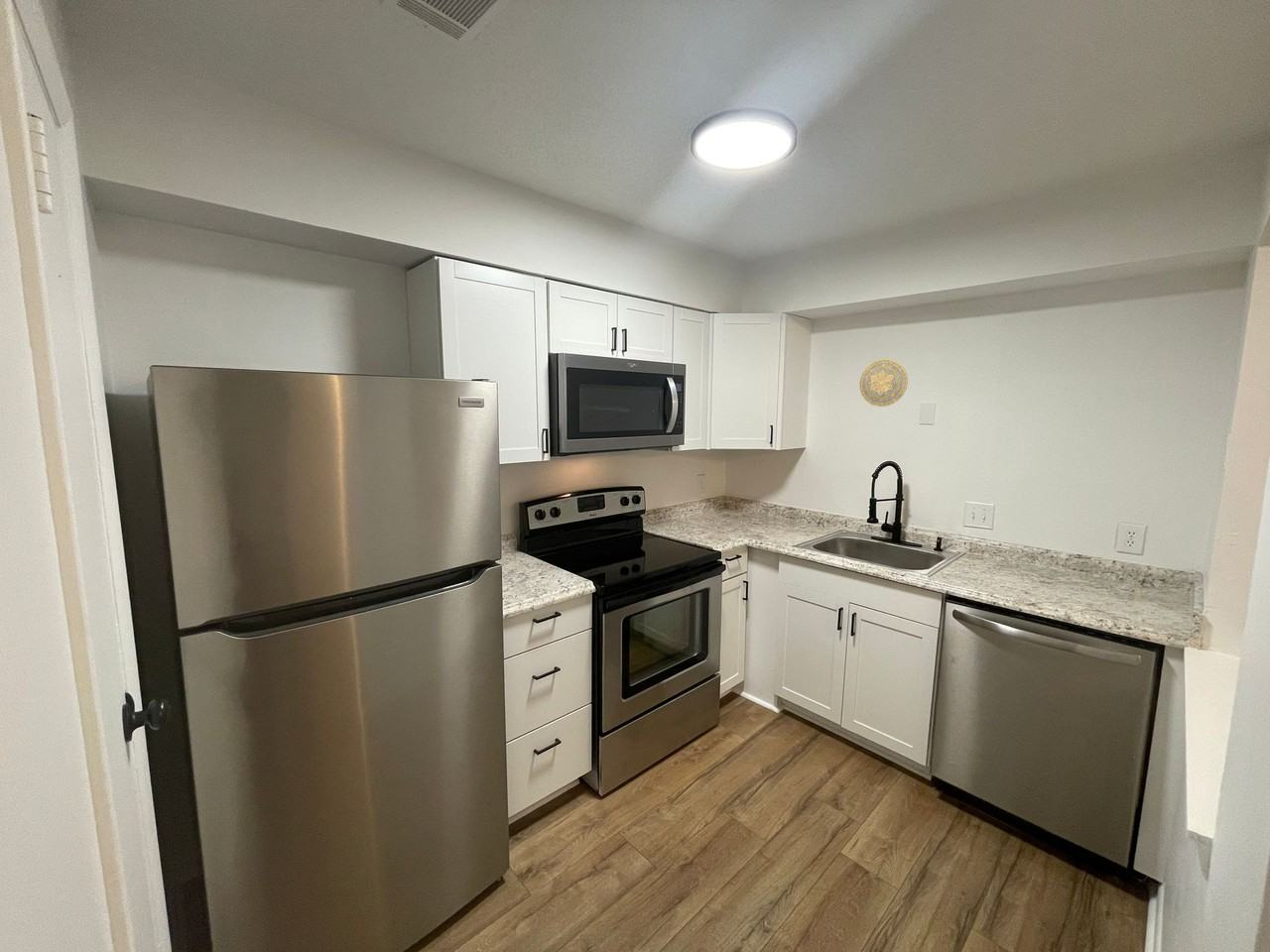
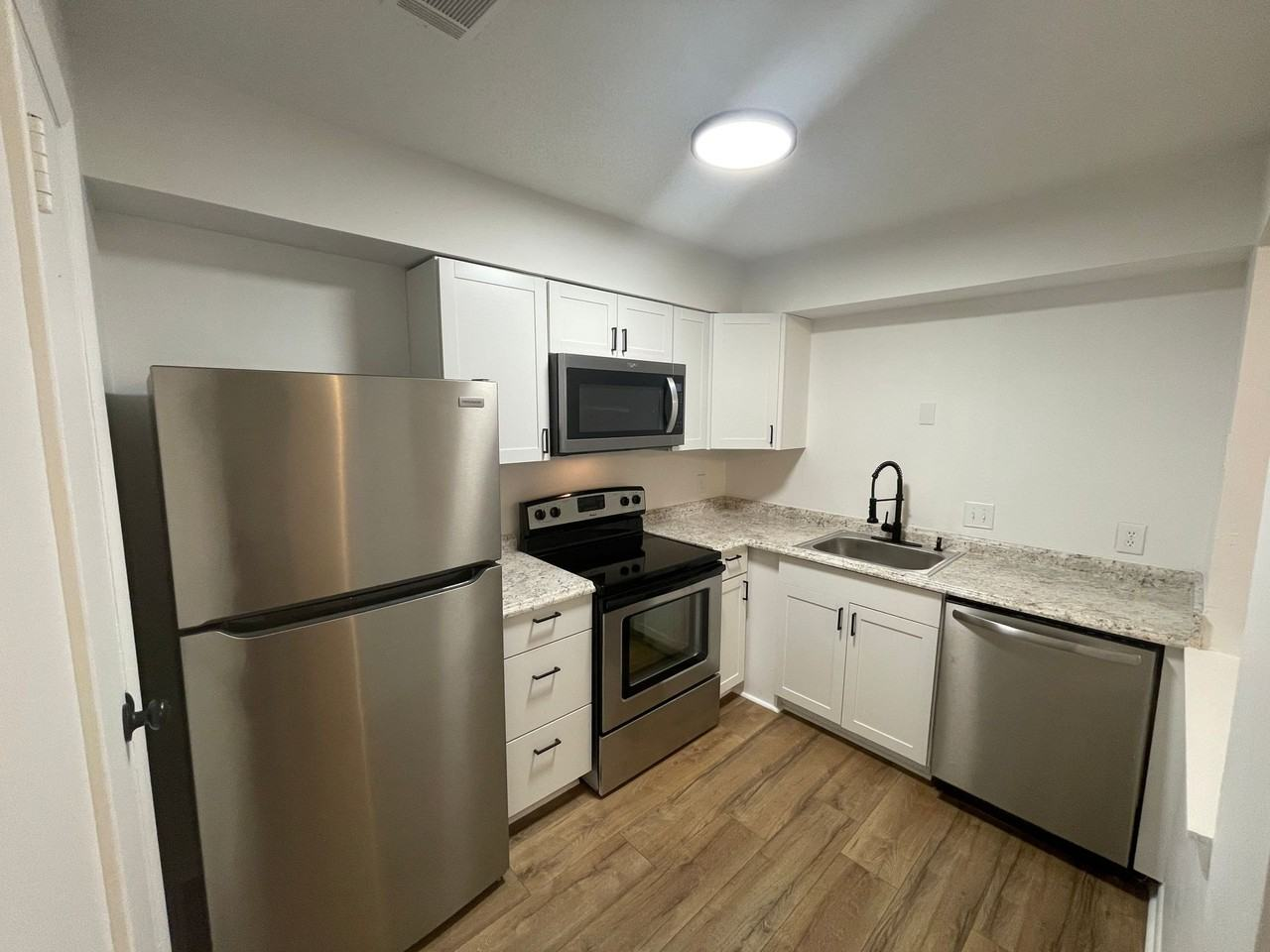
- decorative plate (881, 383)
